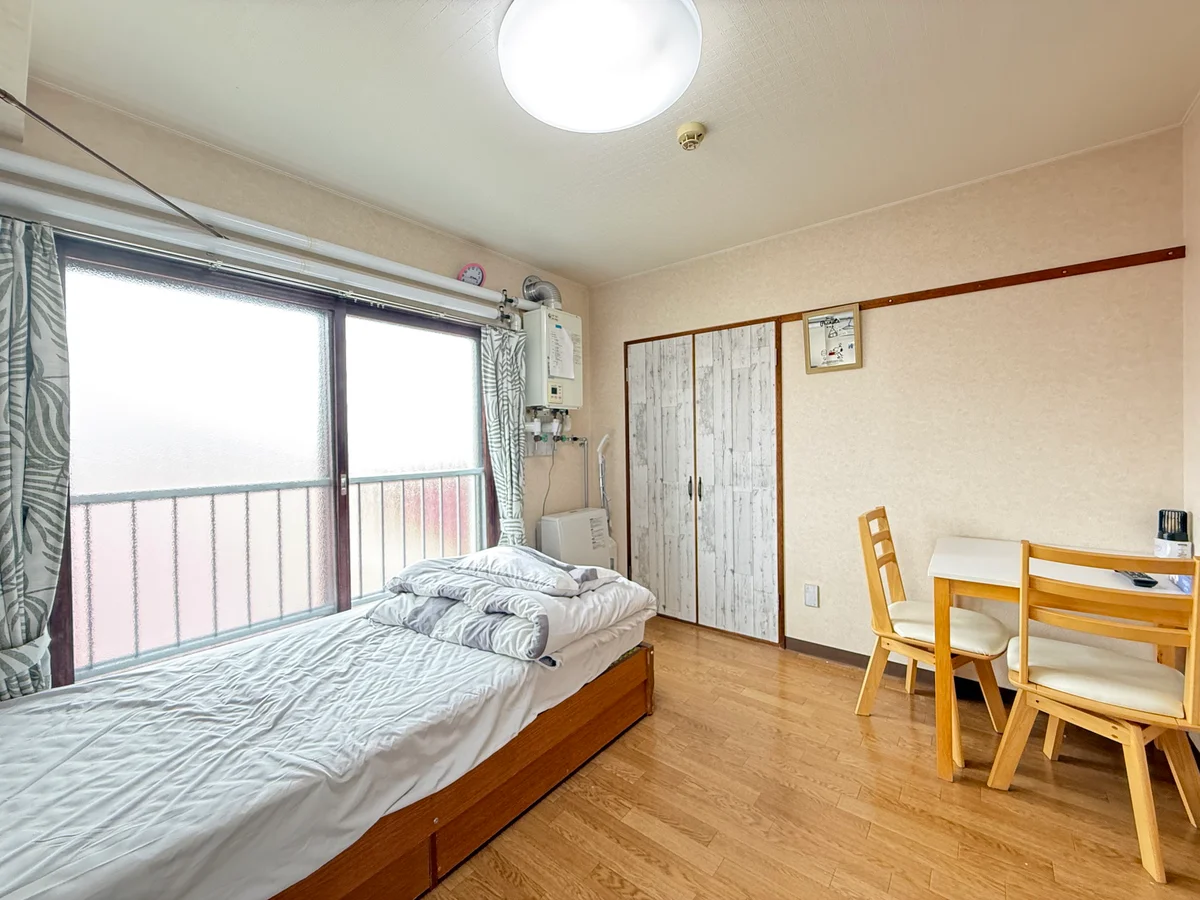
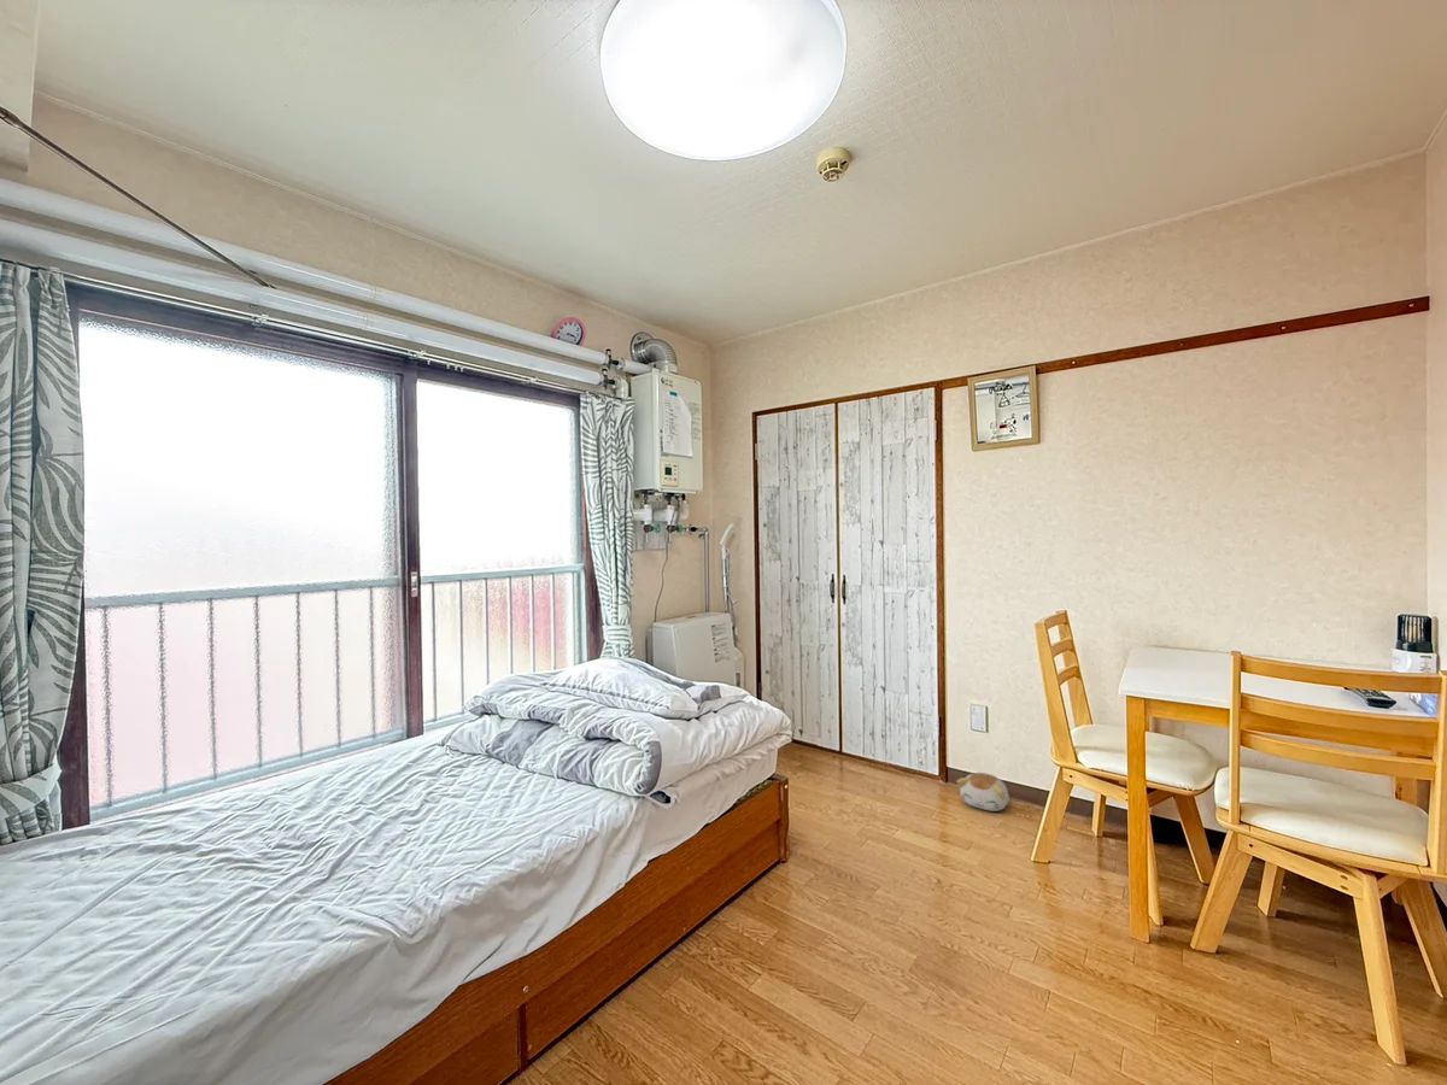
+ plush toy (985, 787)
